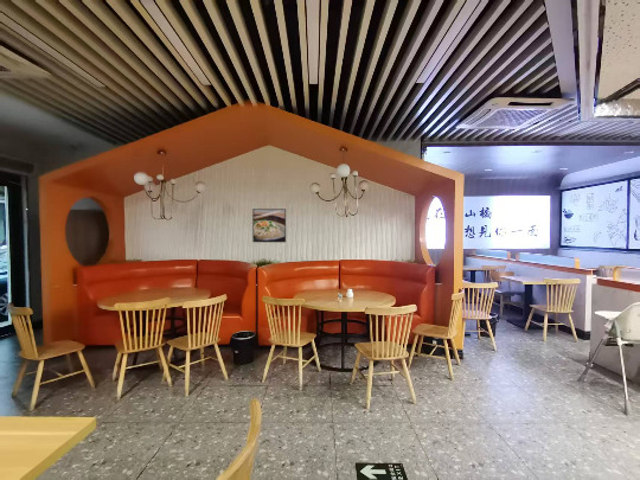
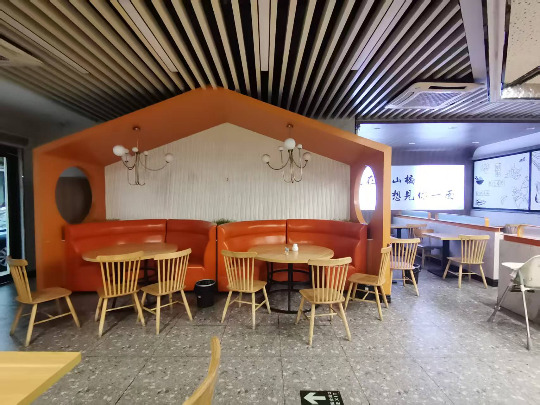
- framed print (269, 225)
